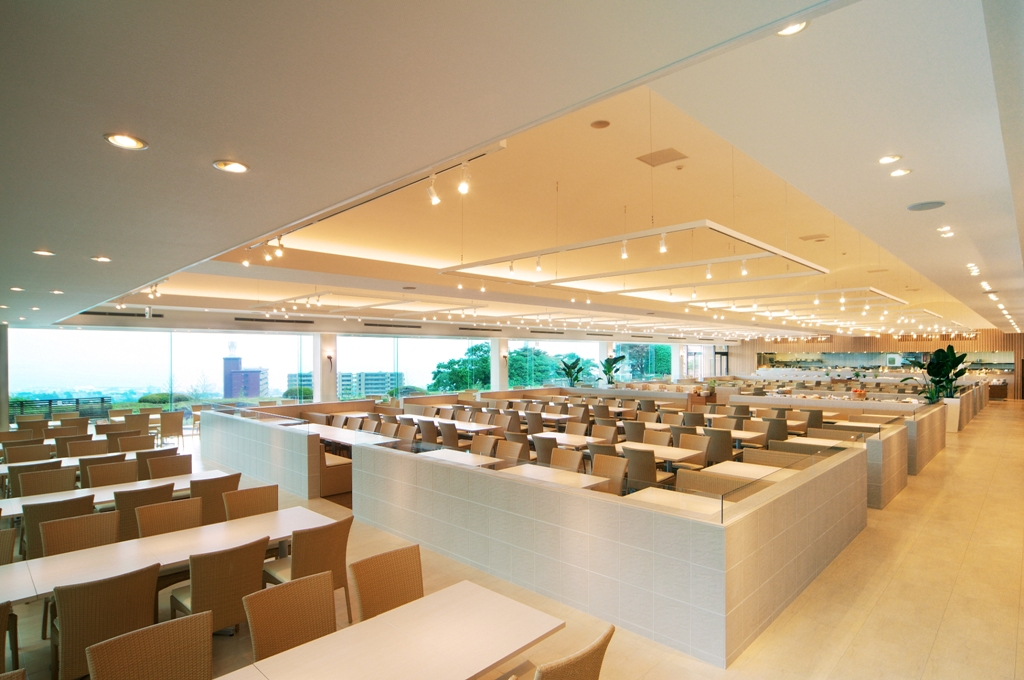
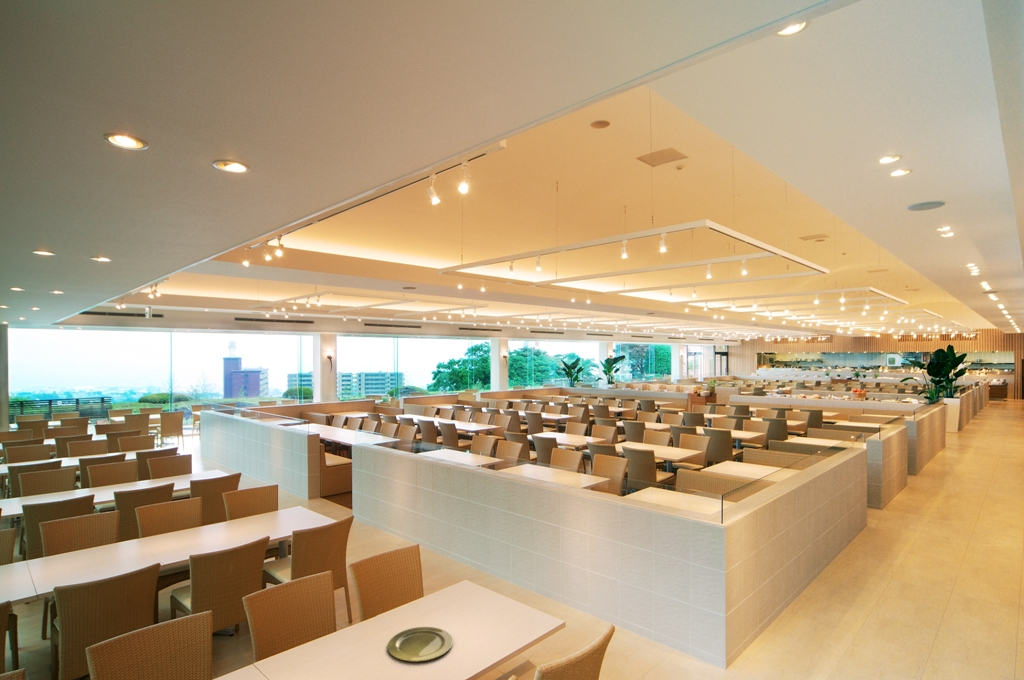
+ plate (420, 643)
